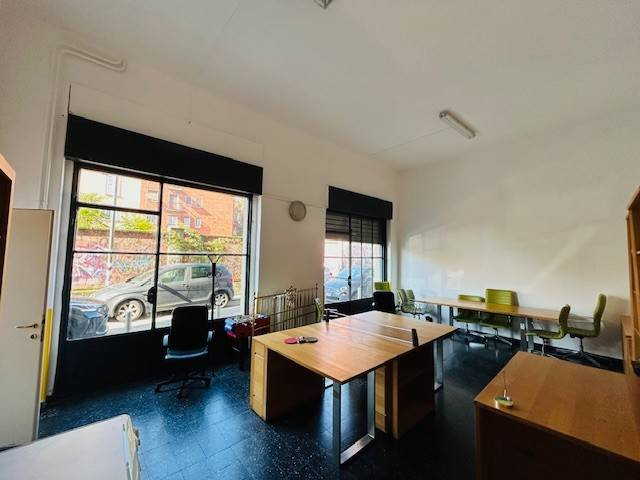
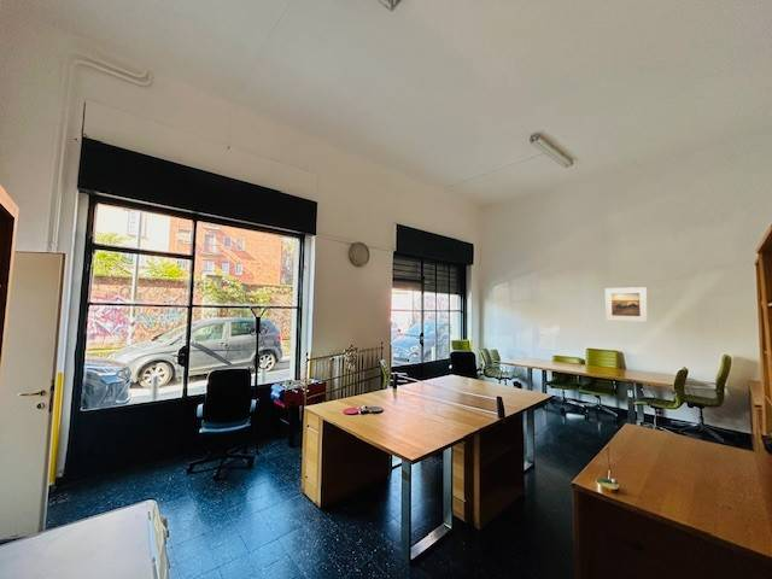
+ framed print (625, 304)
